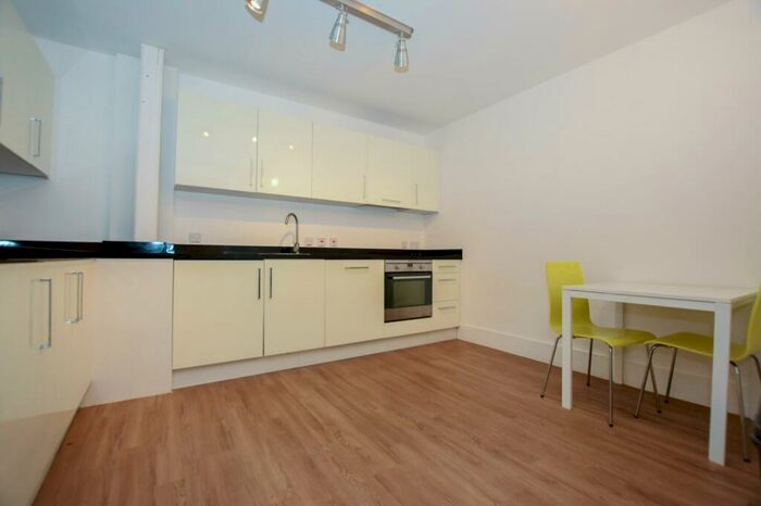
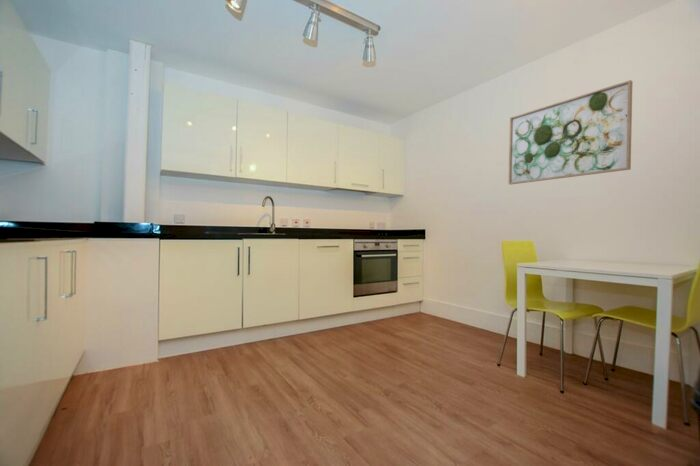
+ wall art (561, 139)
